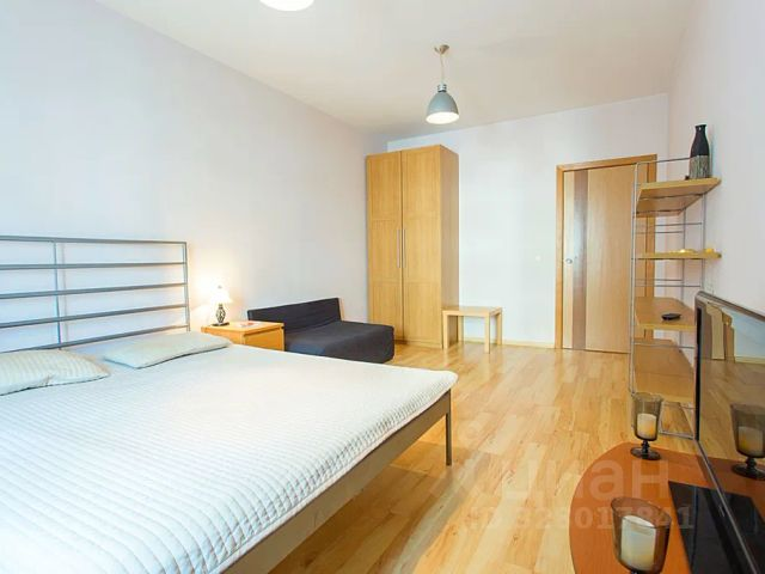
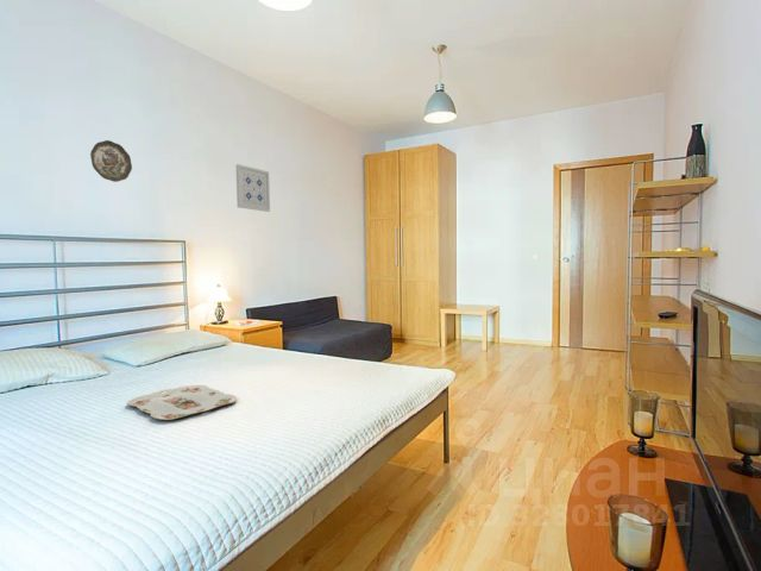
+ serving tray (182, 401)
+ decorative plate (111, 161)
+ wall art (253, 188)
